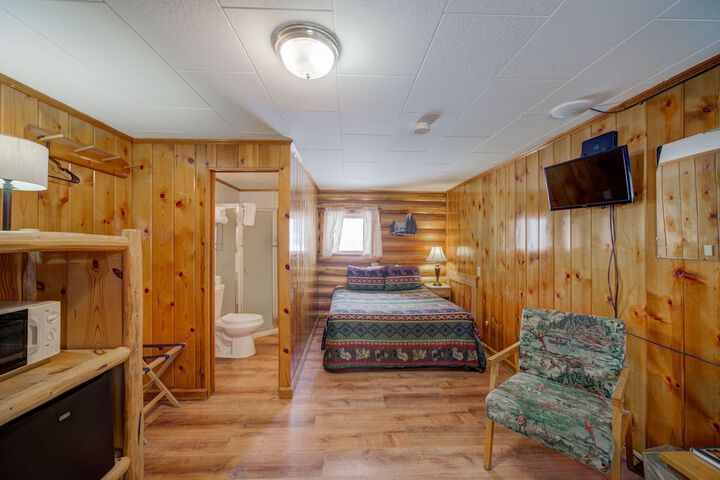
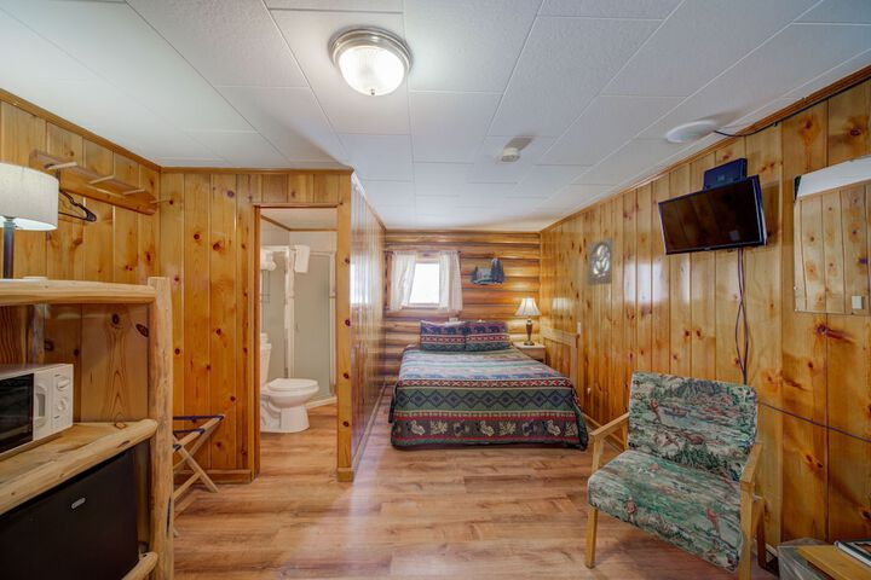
+ wall ornament (600, 262)
